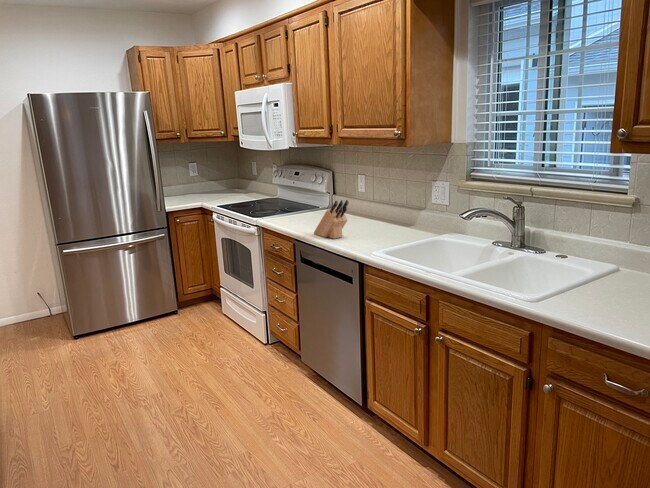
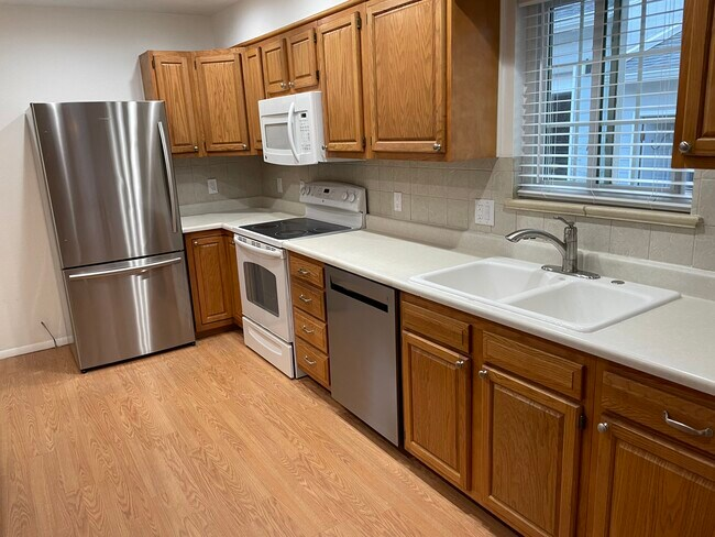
- knife block (331, 217)
